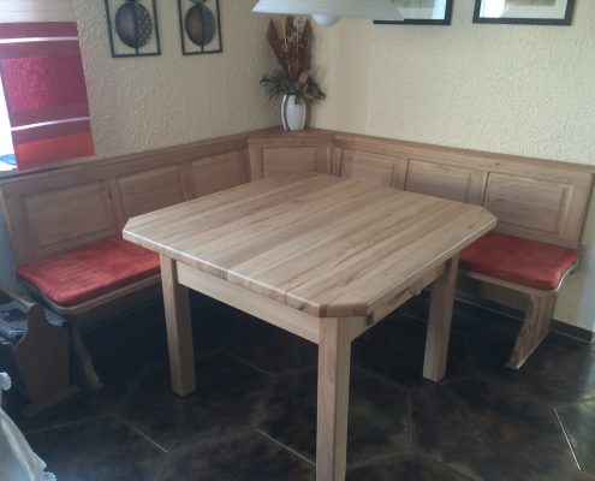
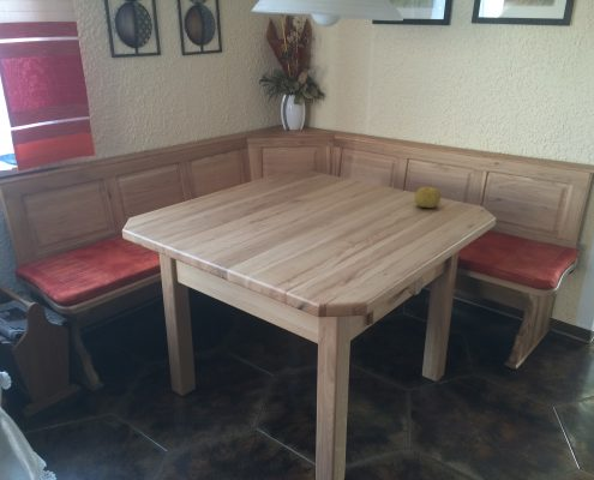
+ fruit (427, 197)
